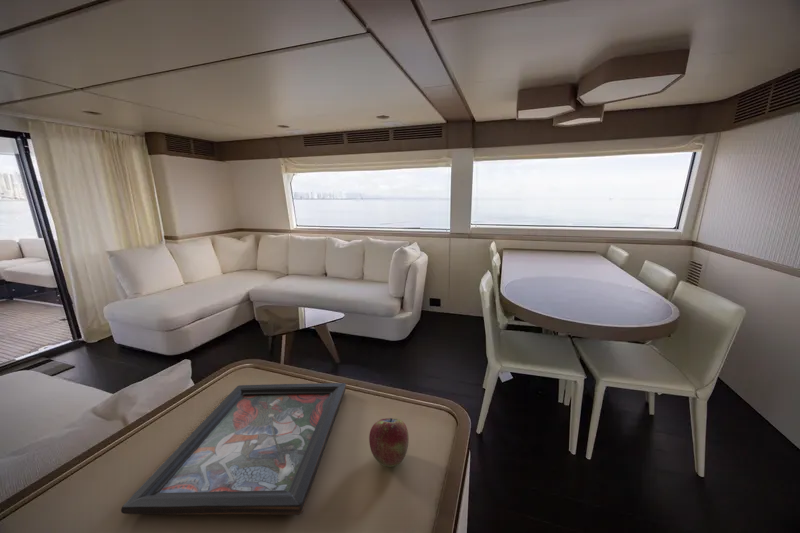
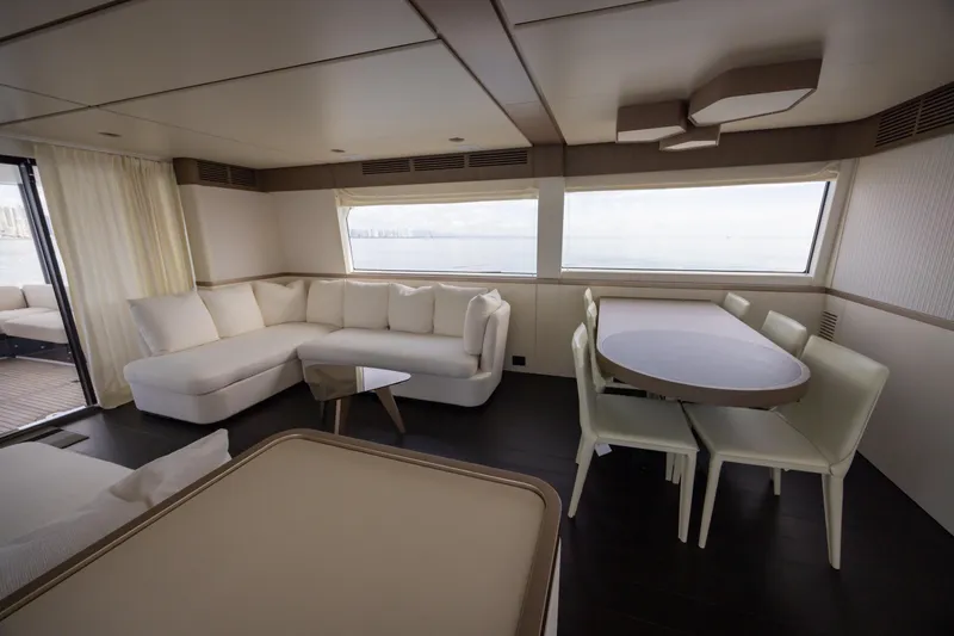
- fruit (389, 439)
- decorative tray (261, 432)
